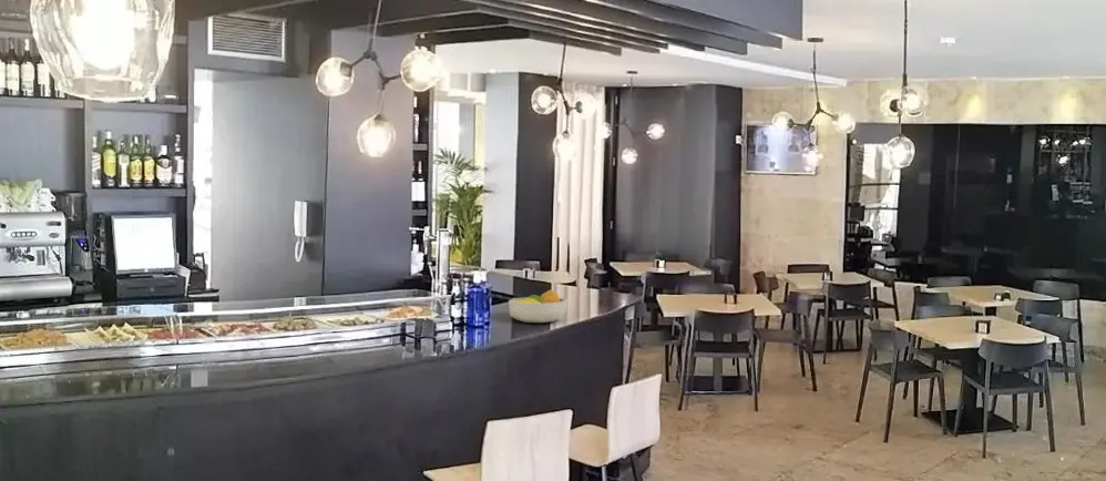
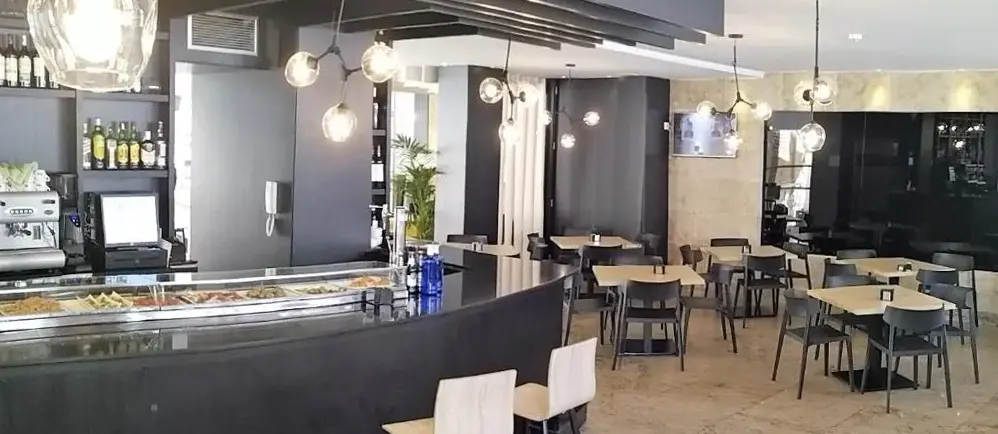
- fruit bowl (537, 305)
